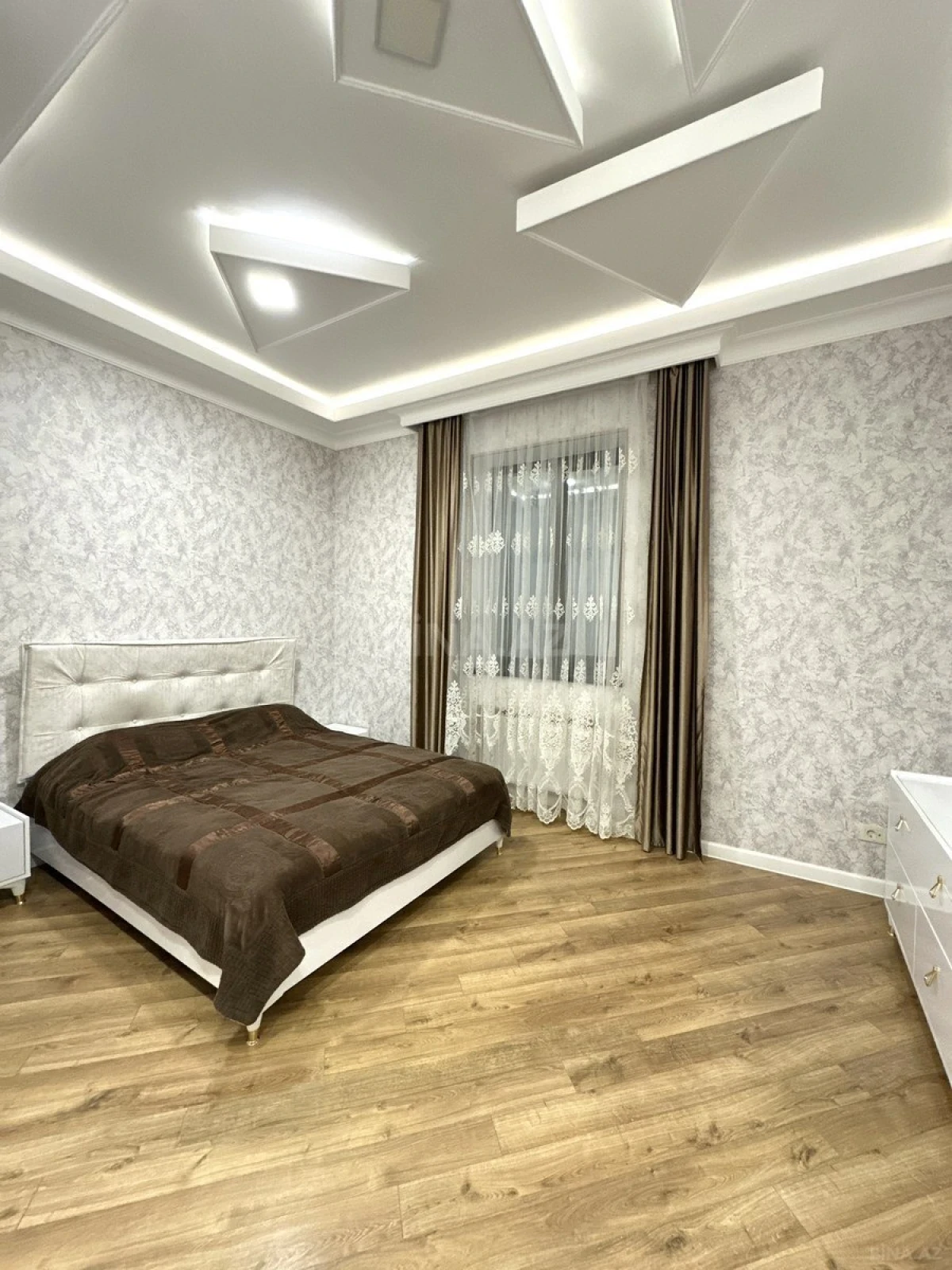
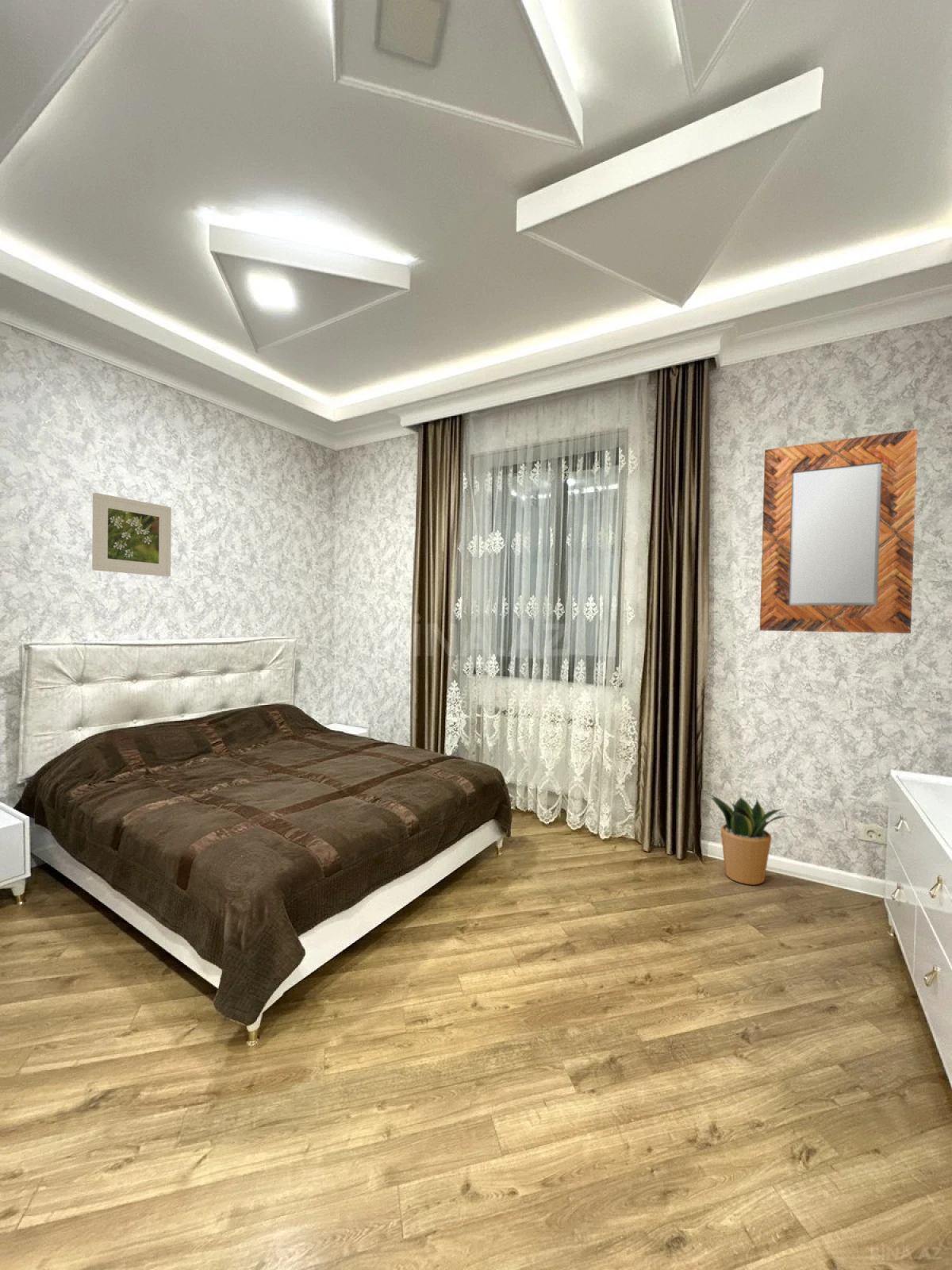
+ potted plant (746, 839)
+ home mirror (833, 537)
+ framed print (133, 537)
